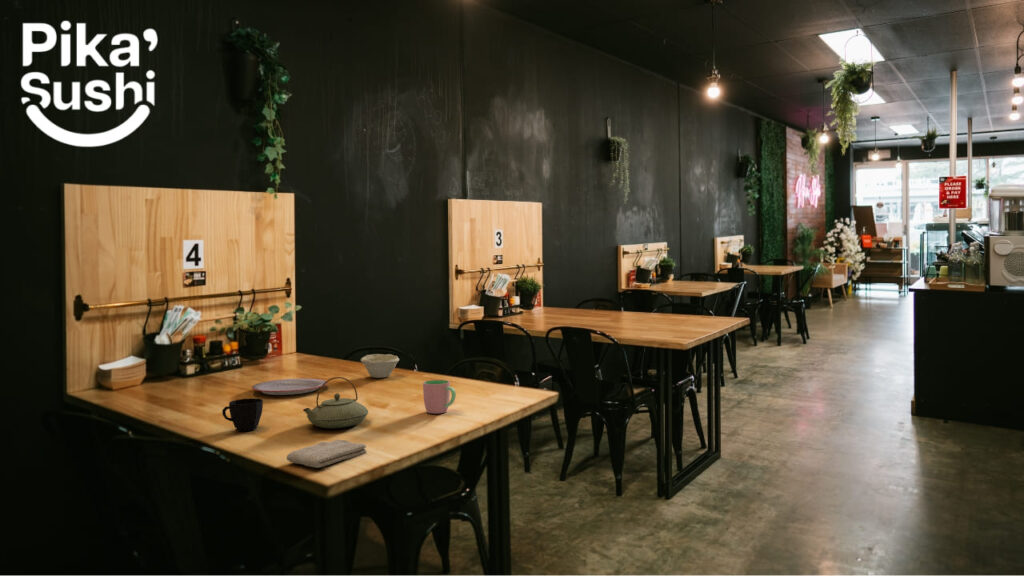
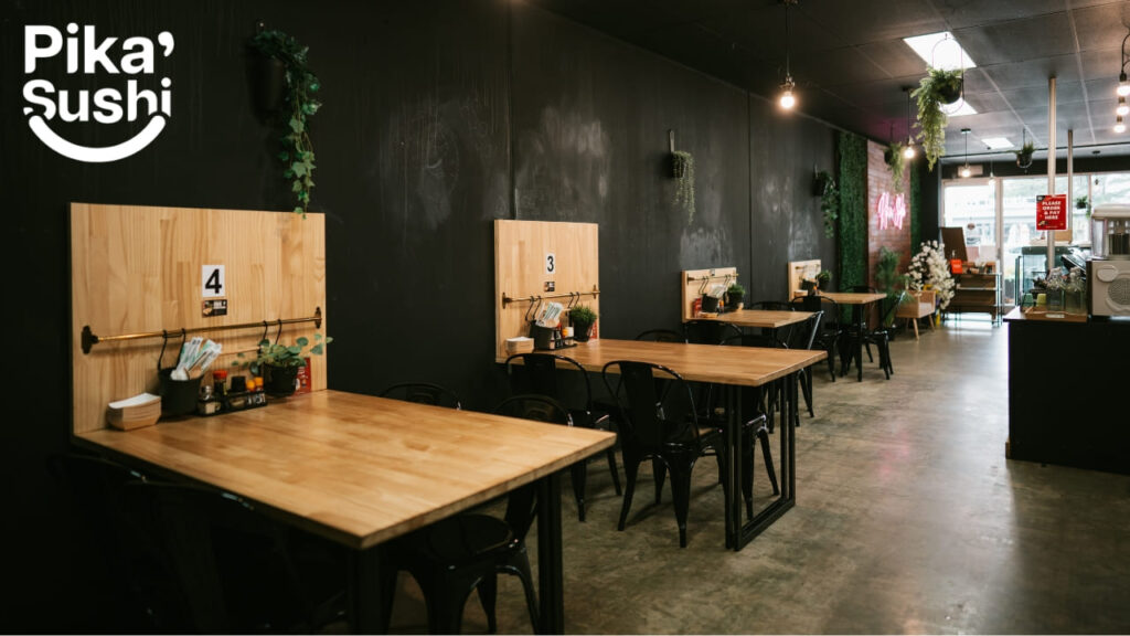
- cup (244, 415)
- bowl (380, 366)
- cup (440, 397)
- plate (290, 387)
- teapot (334, 401)
- washcloth (328, 452)
